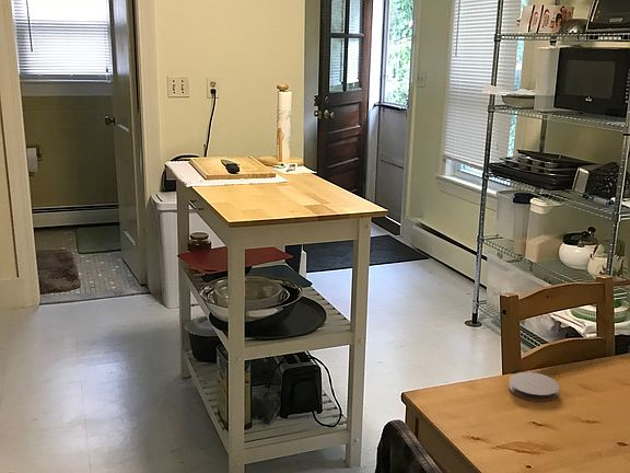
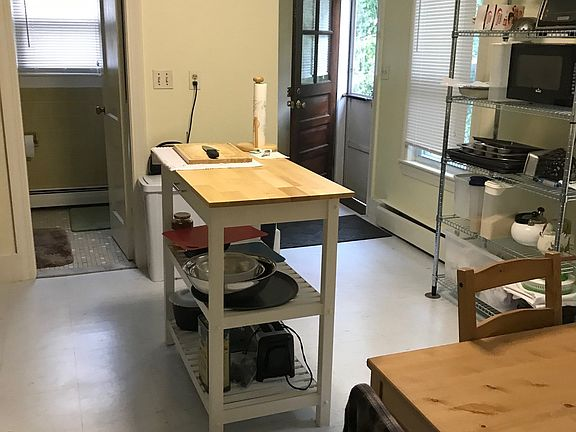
- coaster (533, 385)
